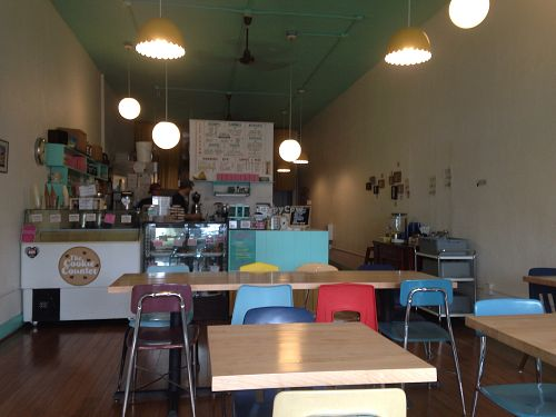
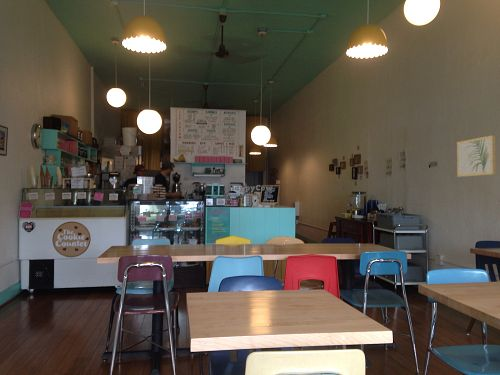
+ wall art (475, 157)
